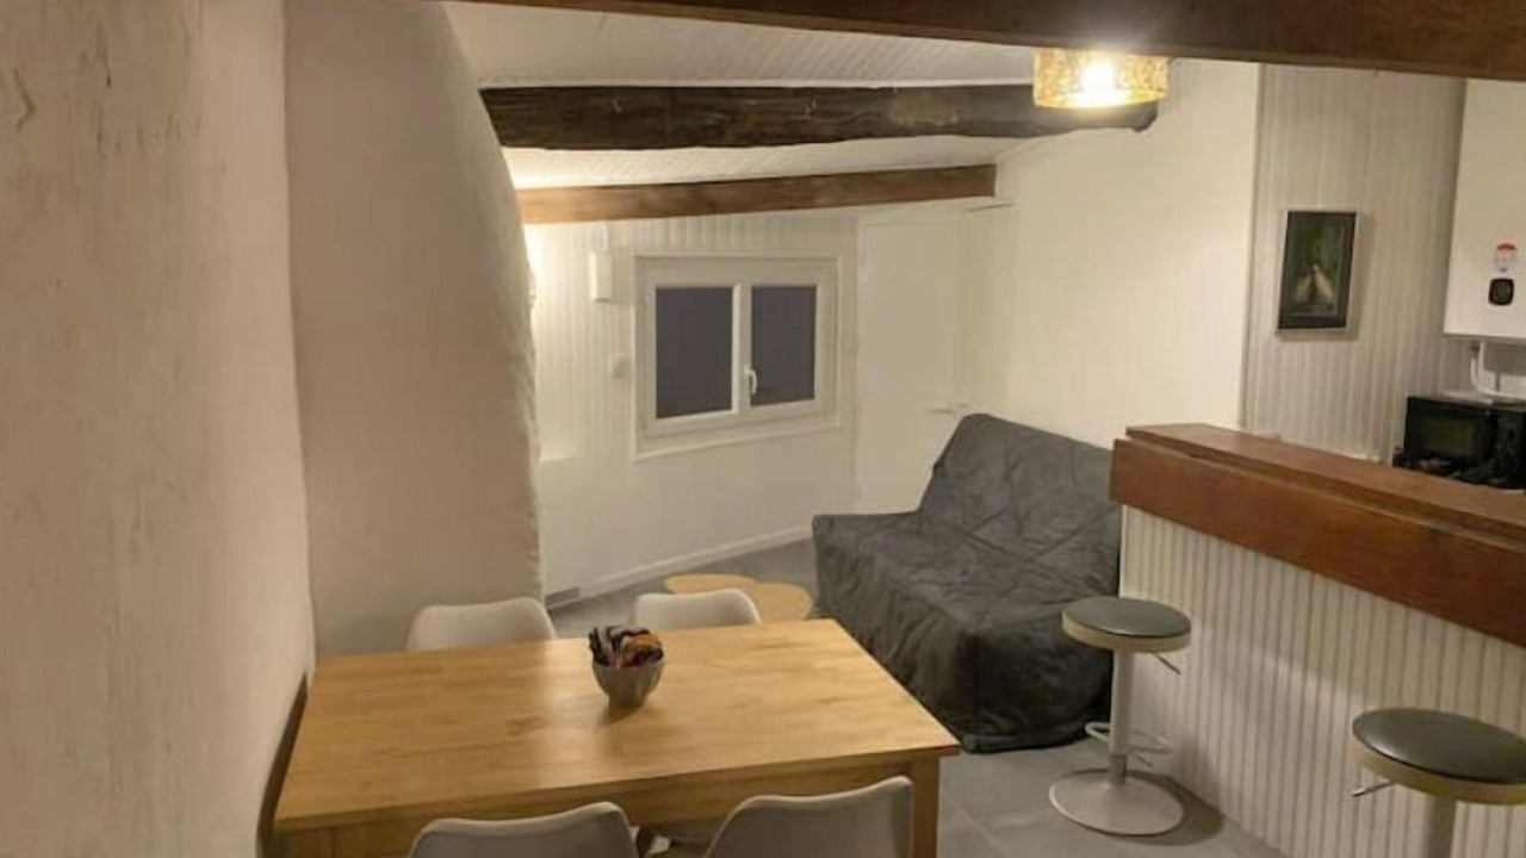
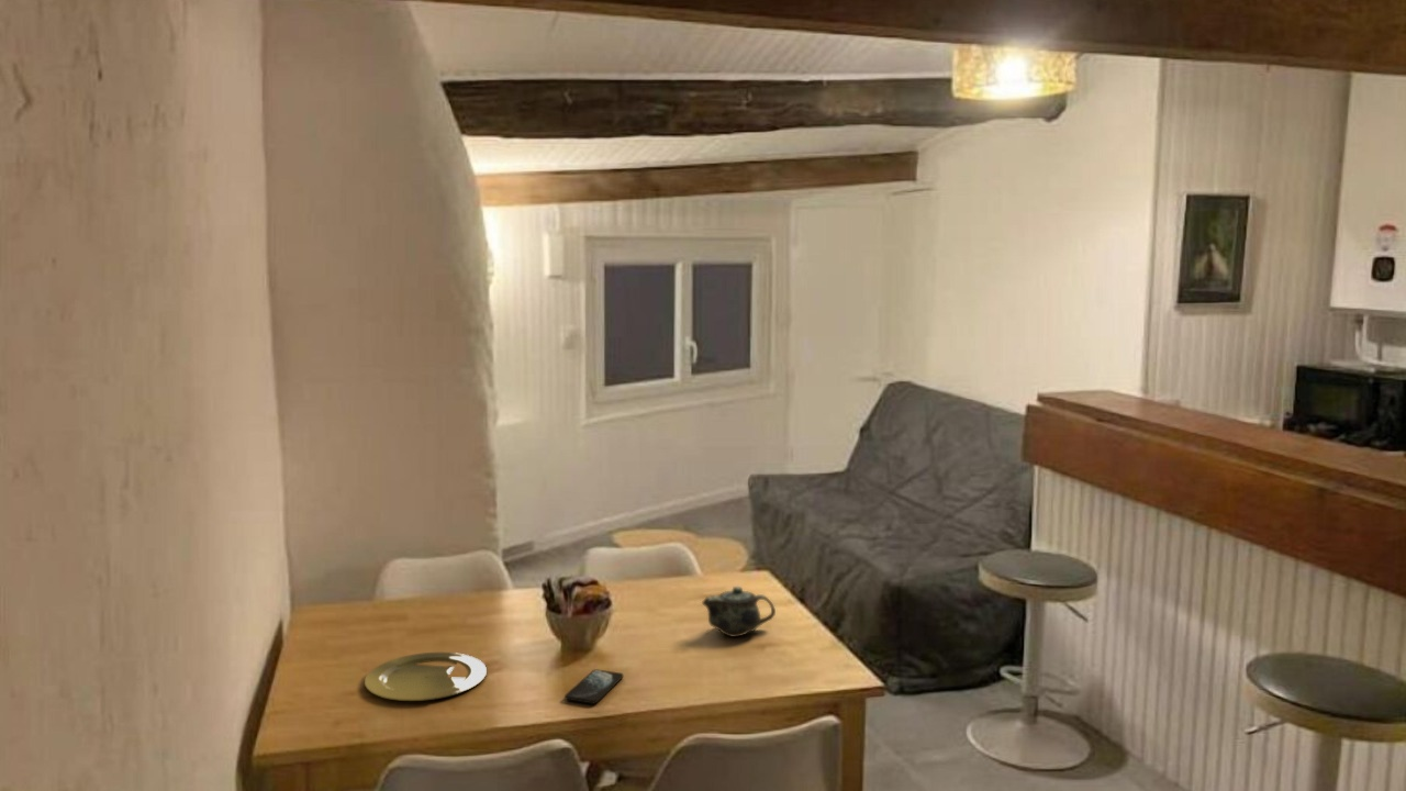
+ plate (426, 676)
+ smartphone (594, 686)
+ chinaware (738, 609)
